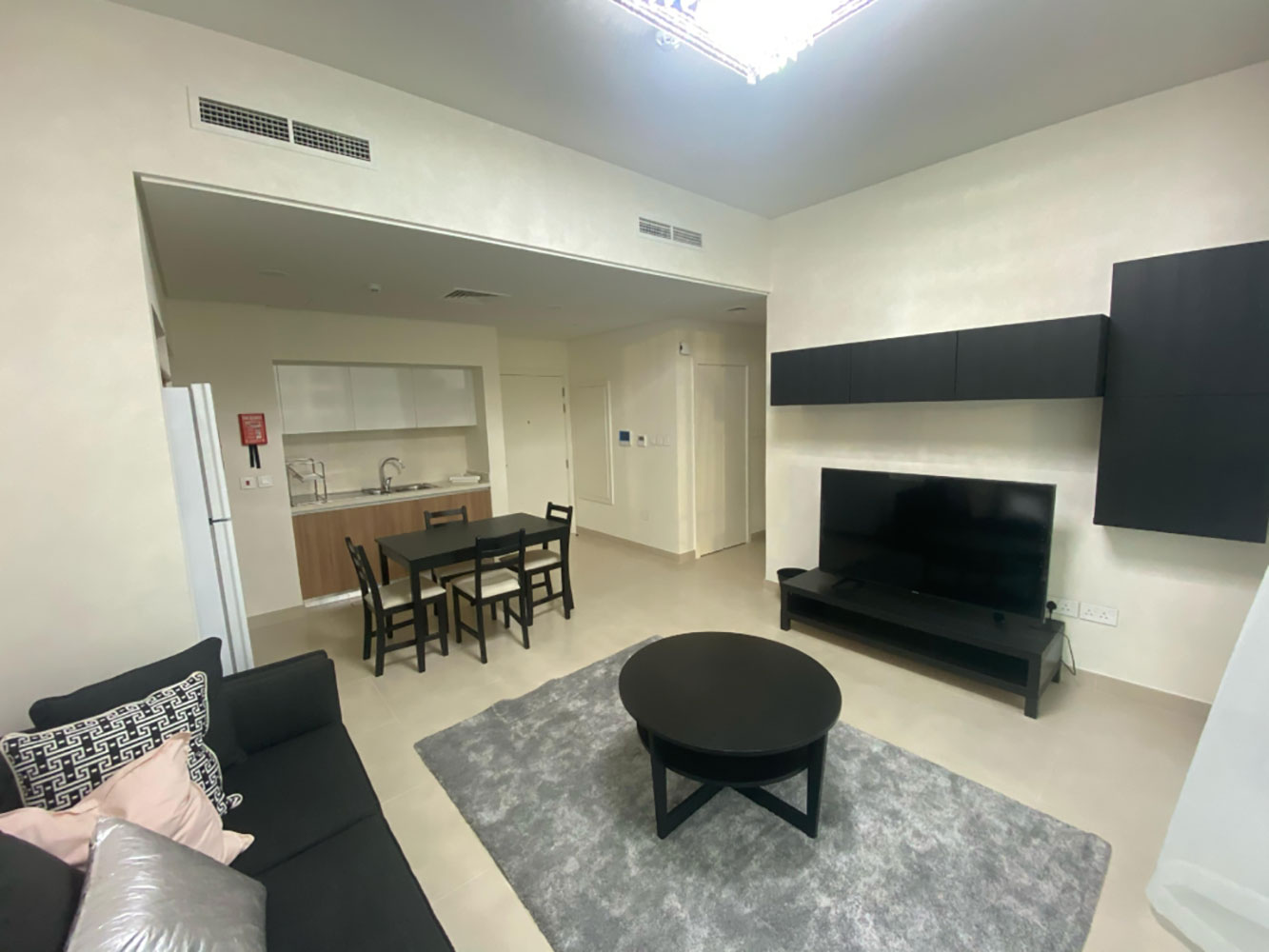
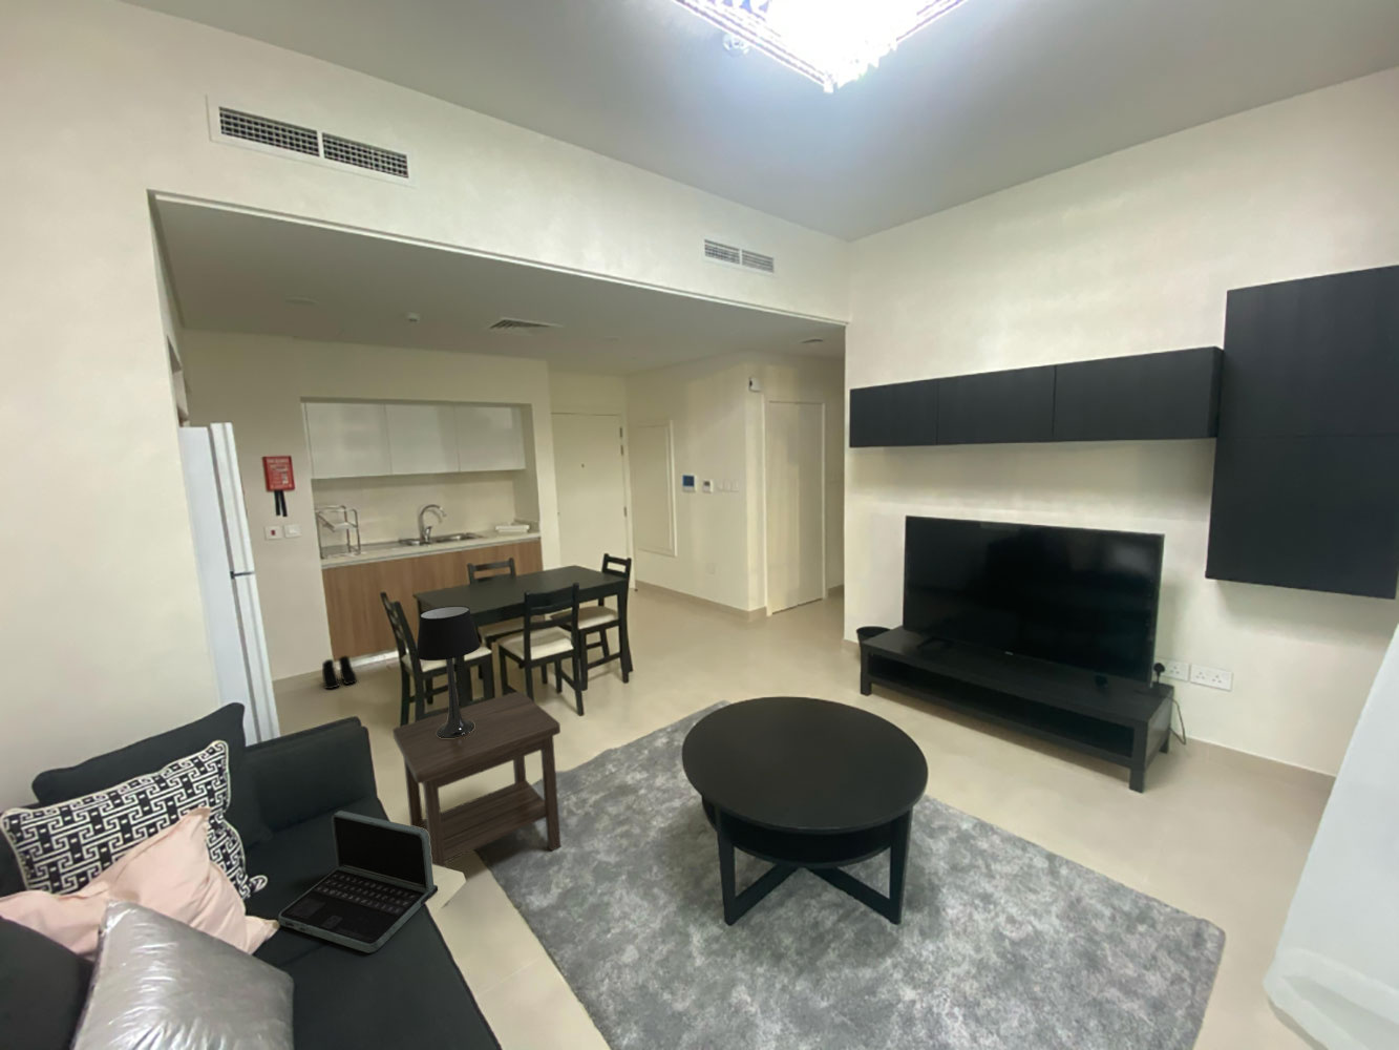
+ side table (484, 795)
+ laptop (357, 869)
+ boots (340, 669)
+ table lamp (450, 671)
